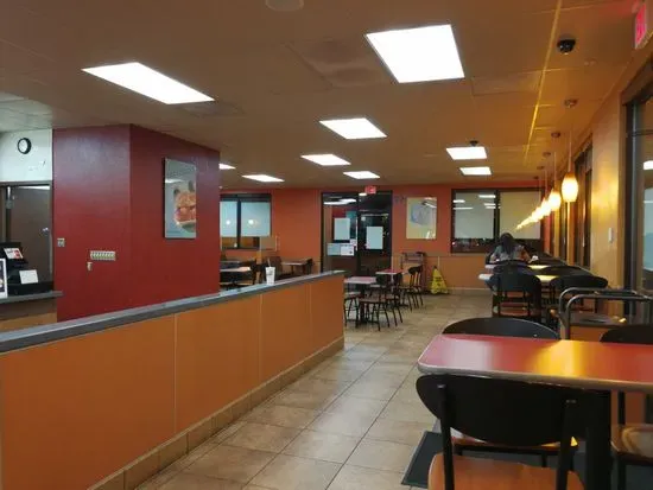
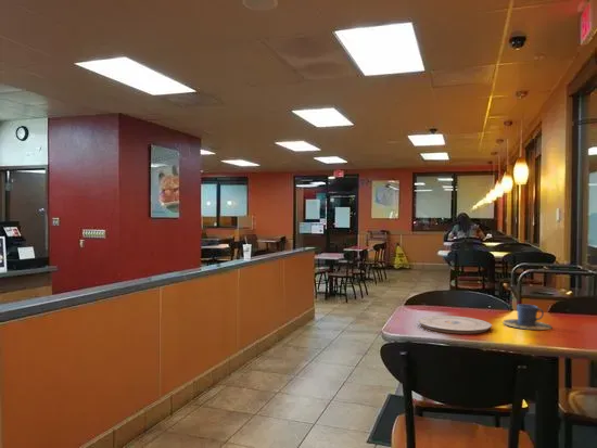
+ cup (526, 315)
+ plate (454, 324)
